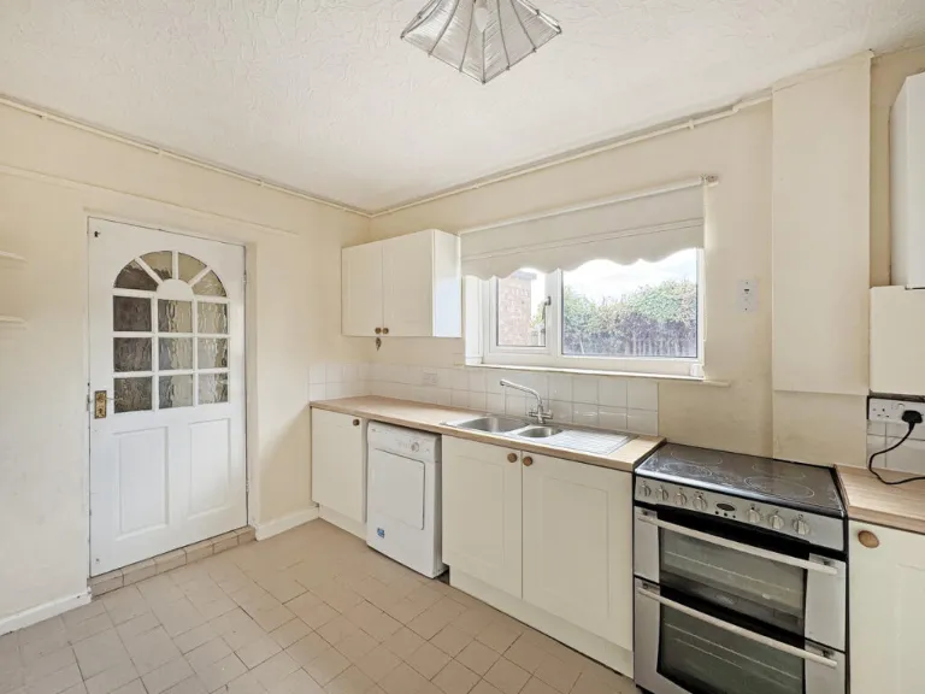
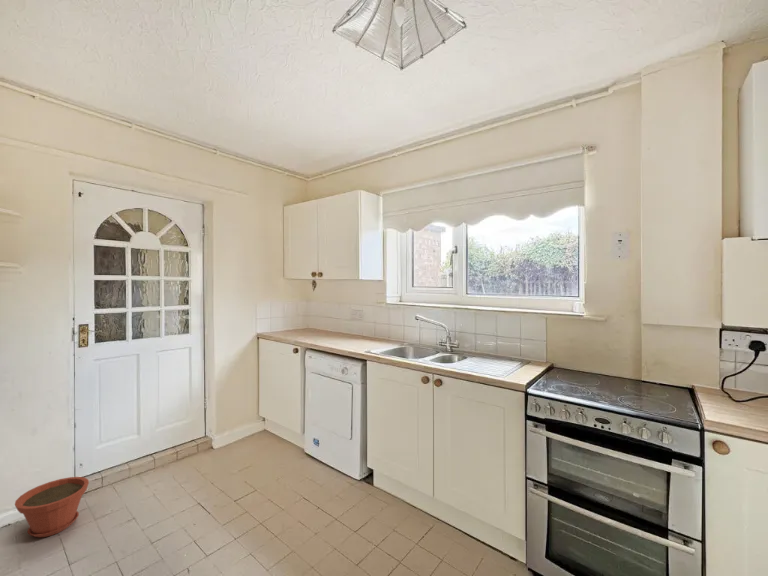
+ plant pot (53, 509)
